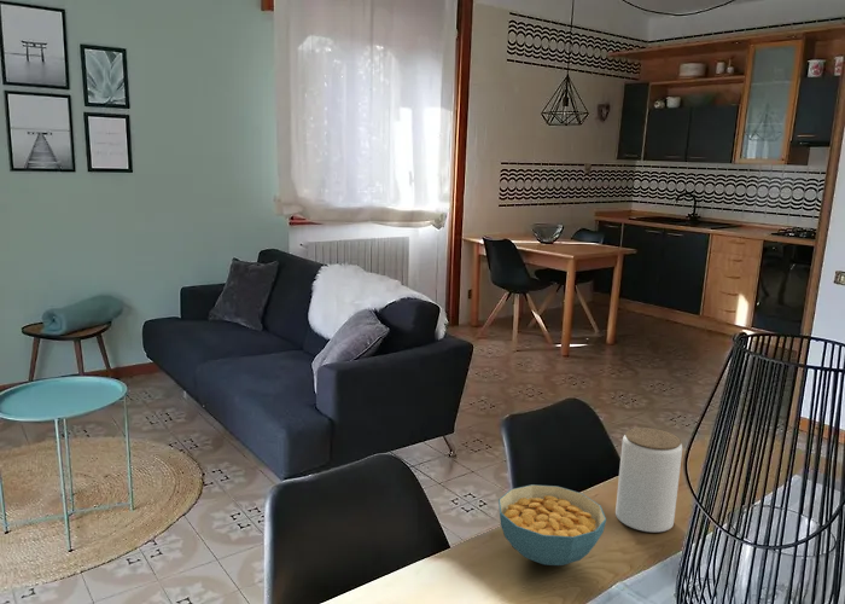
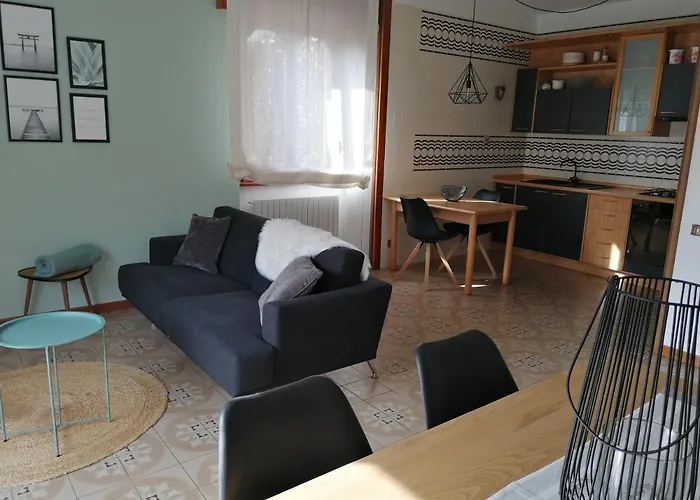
- cereal bowl (549, 533)
- jar (648, 477)
